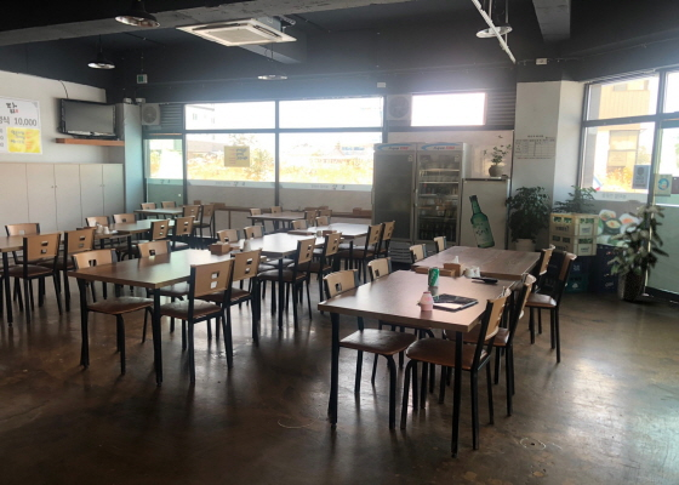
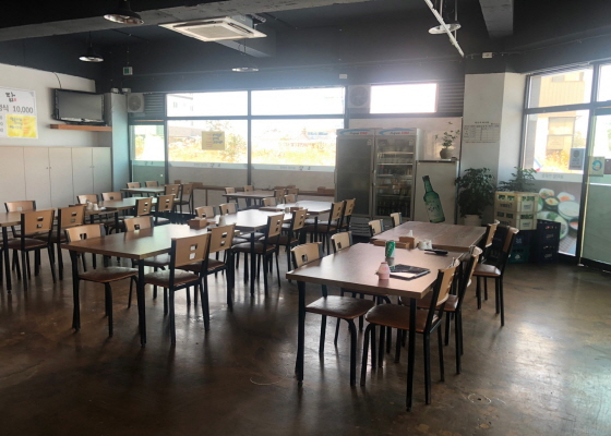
- indoor plant (634, 250)
